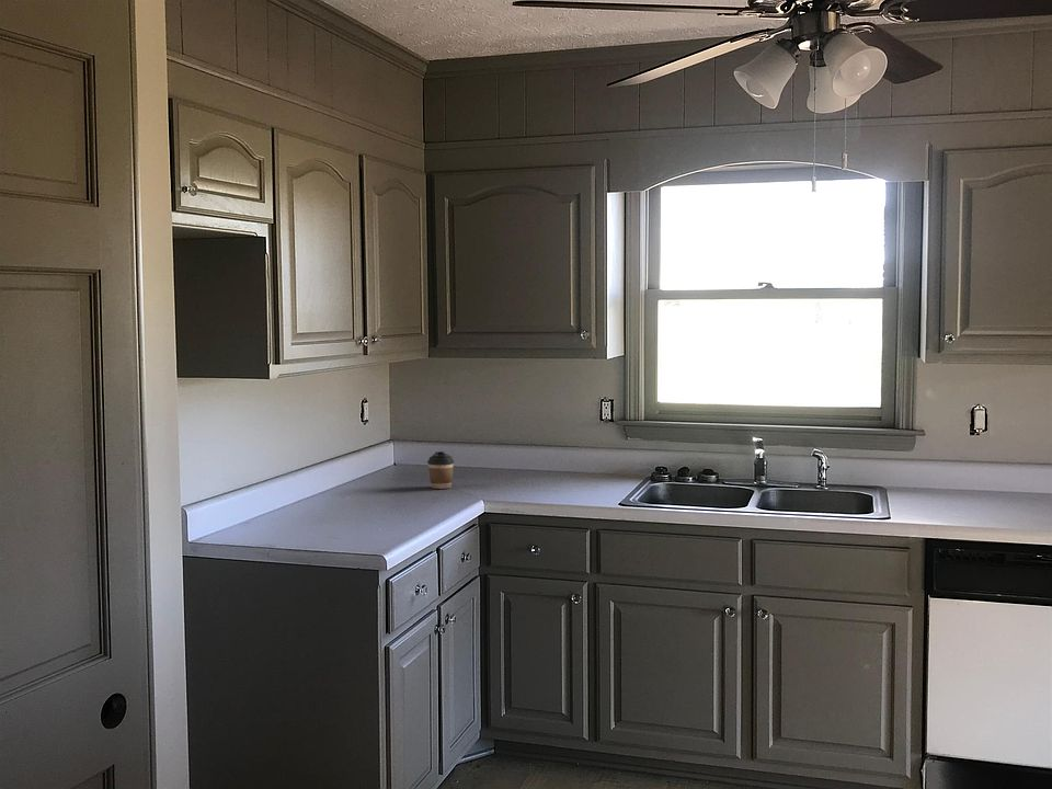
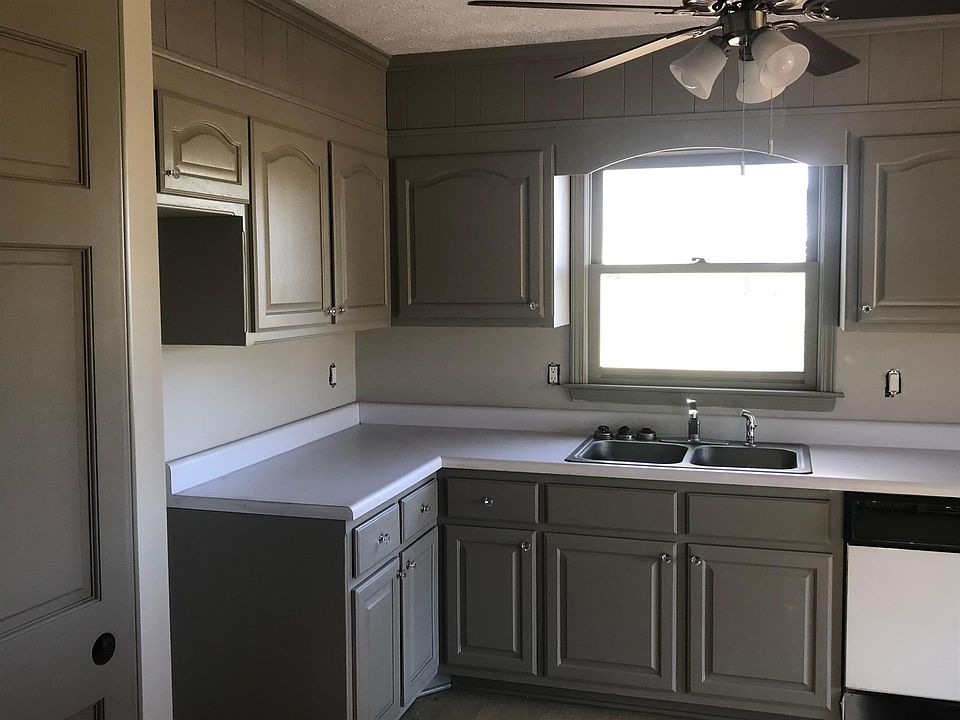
- coffee cup (441, 469)
